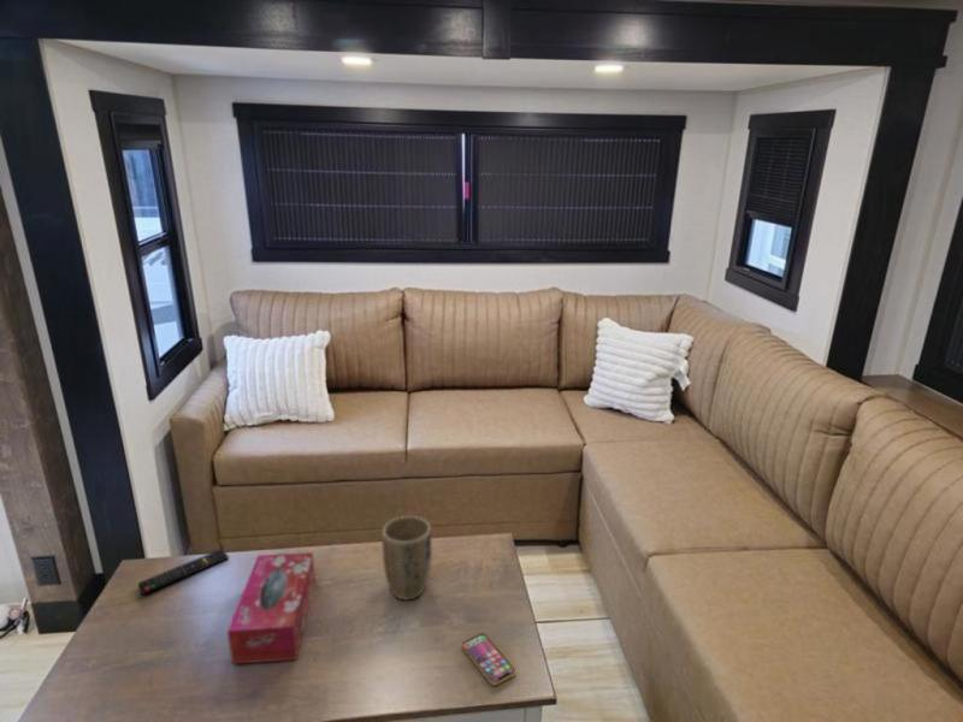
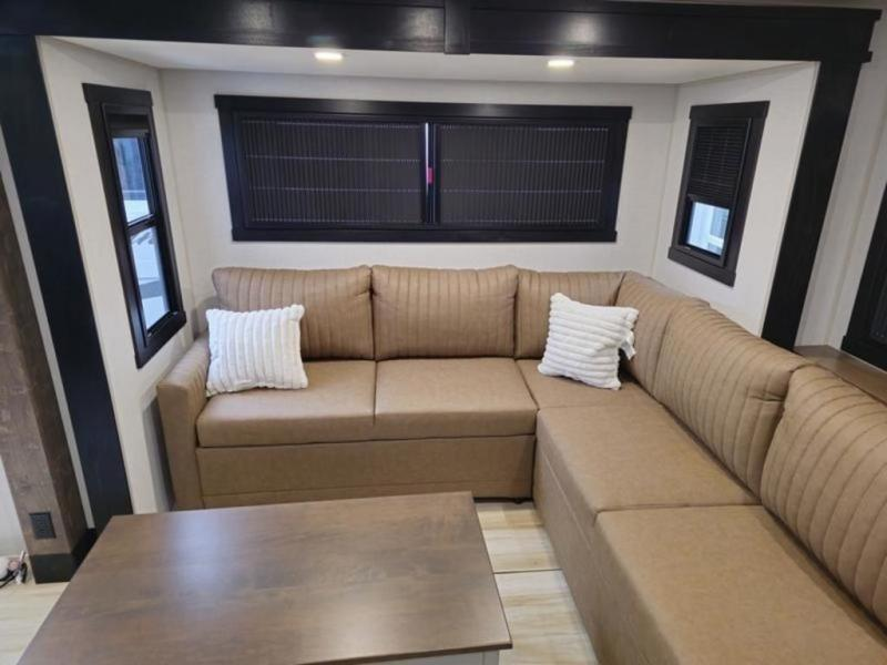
- remote control (184, 570)
- plant pot (407, 558)
- smartphone (488, 657)
- tissue box (276, 603)
